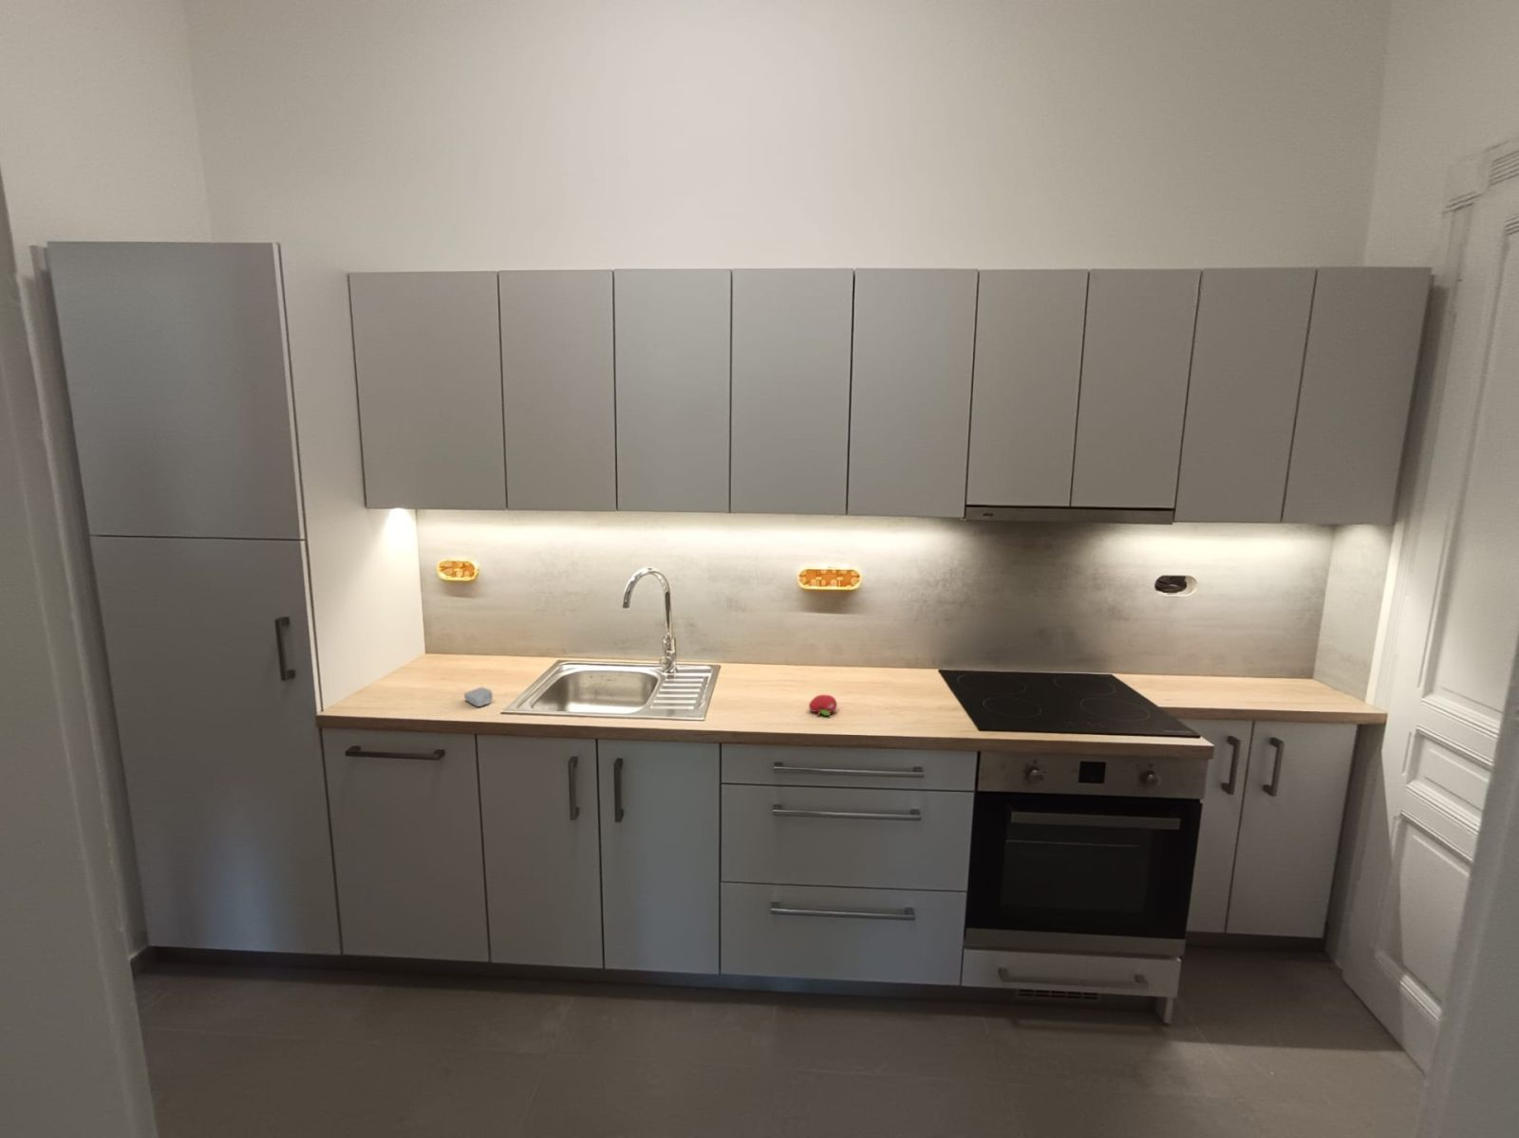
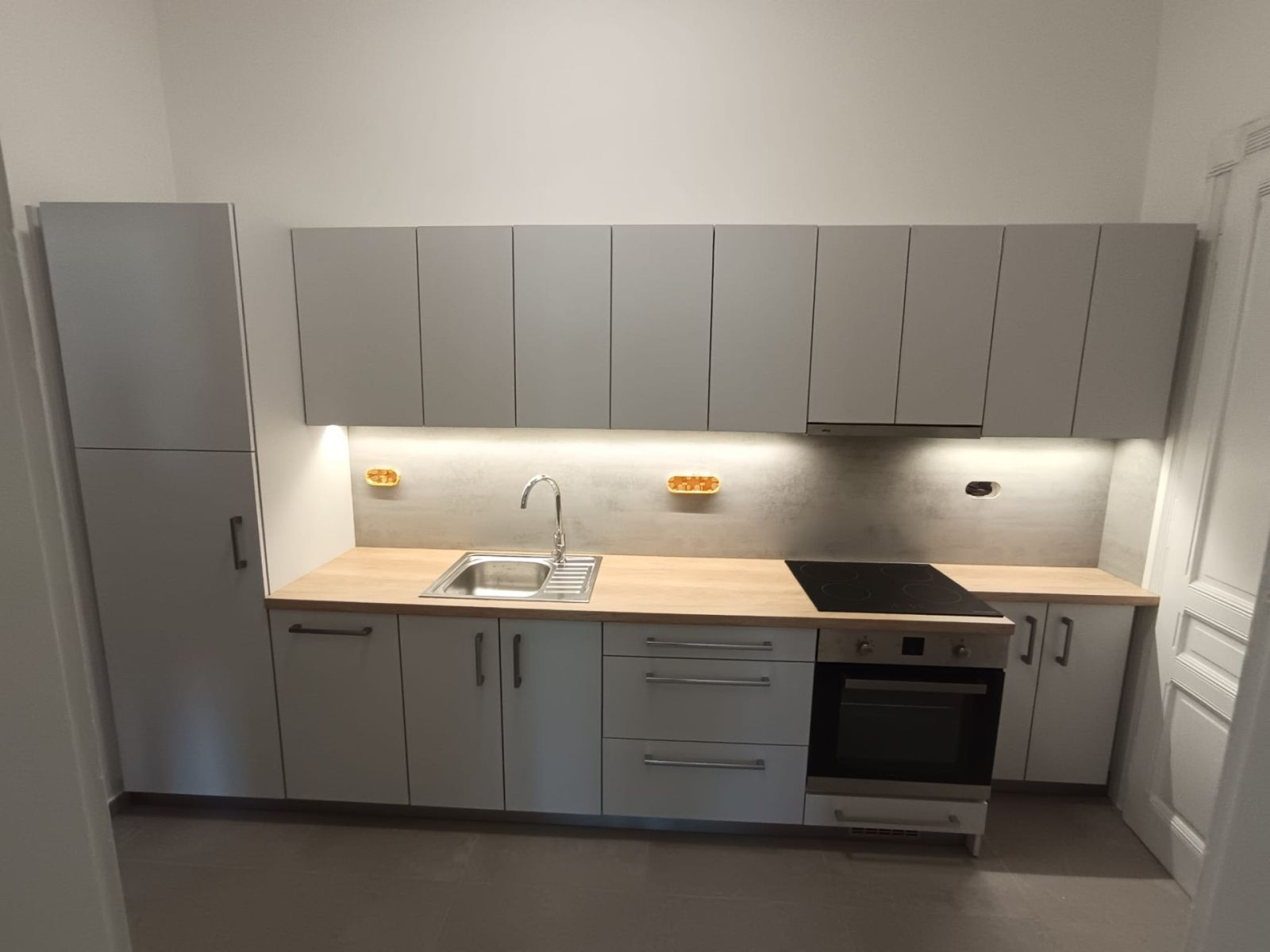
- soap bar (478, 696)
- fruit (822, 704)
